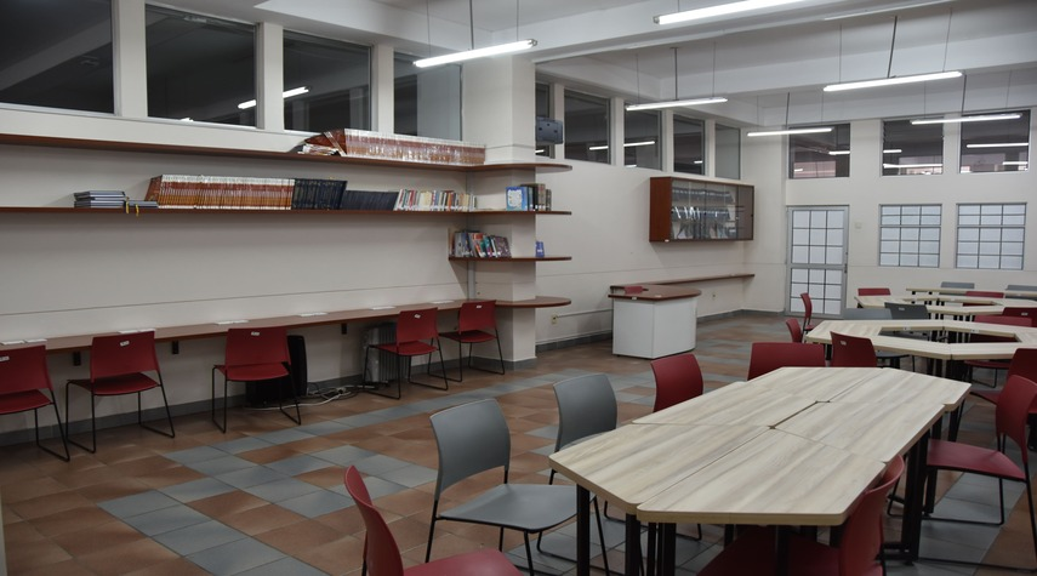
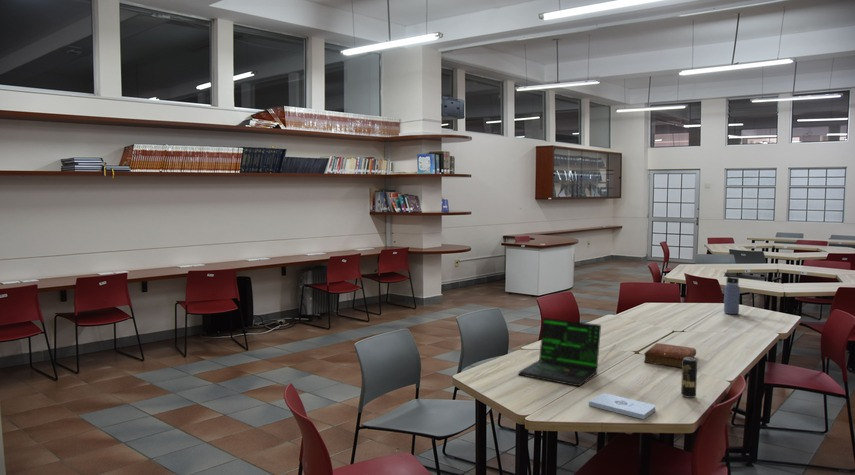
+ notepad (622, 405)
+ beverage can (689, 376)
+ water bottle (731, 292)
+ laptop (567, 350)
+ bible (670, 355)
